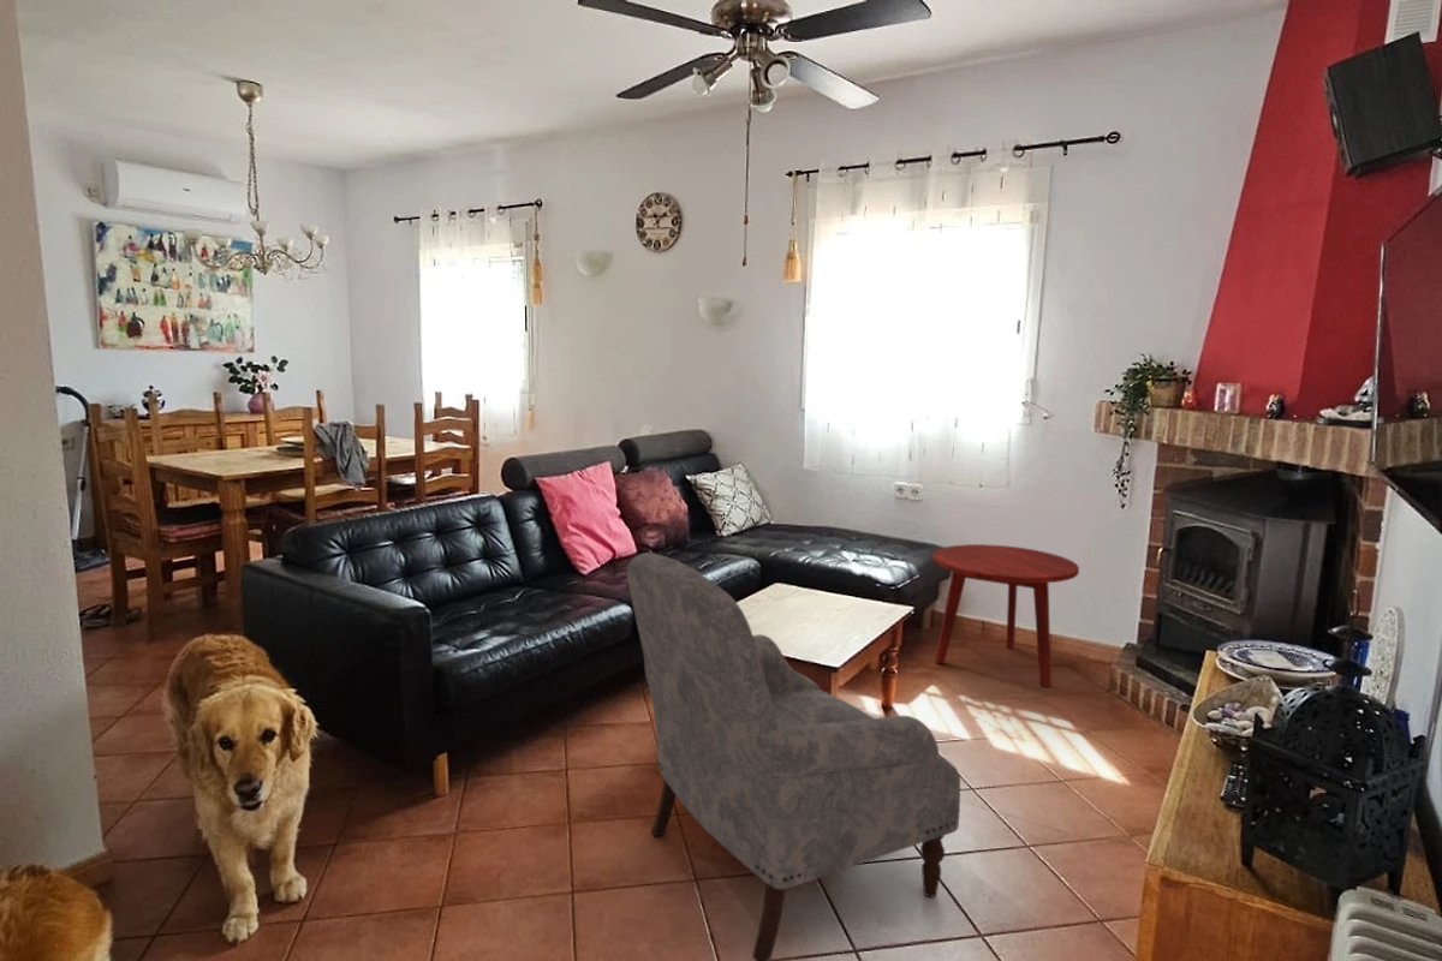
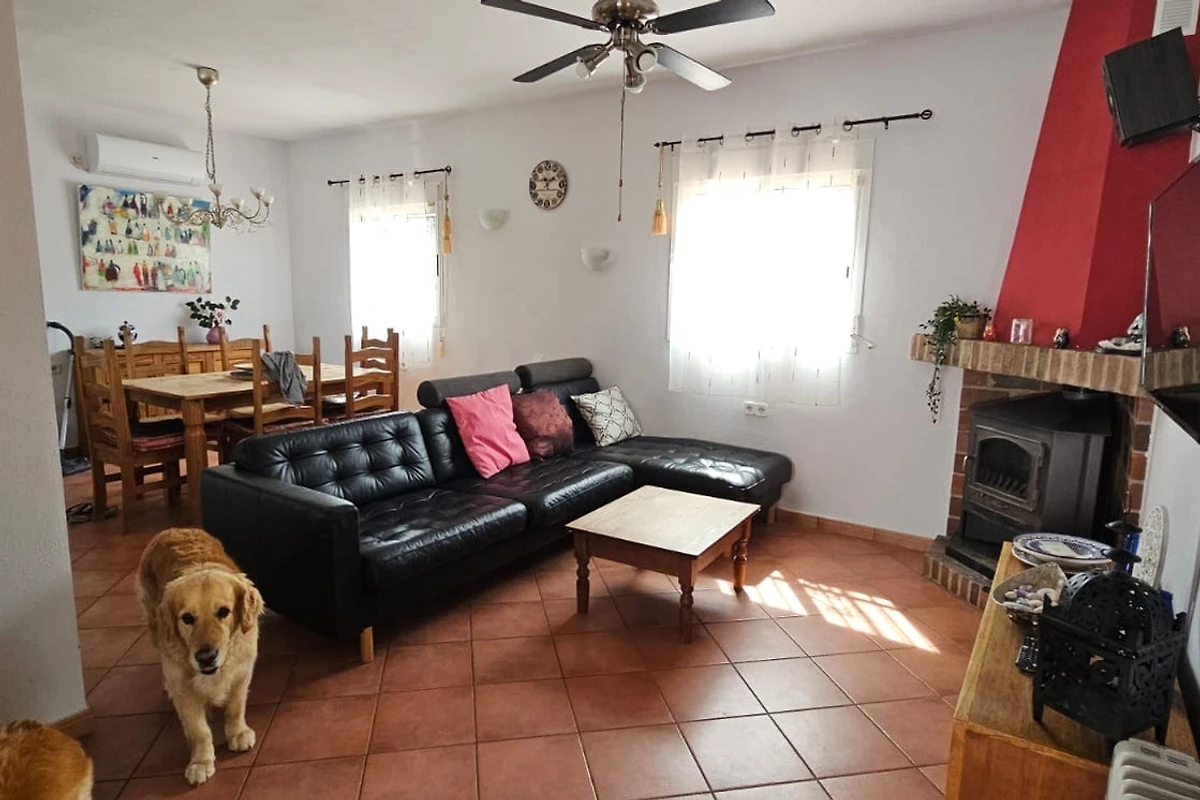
- armchair (775, 711)
- side table (1007, 613)
